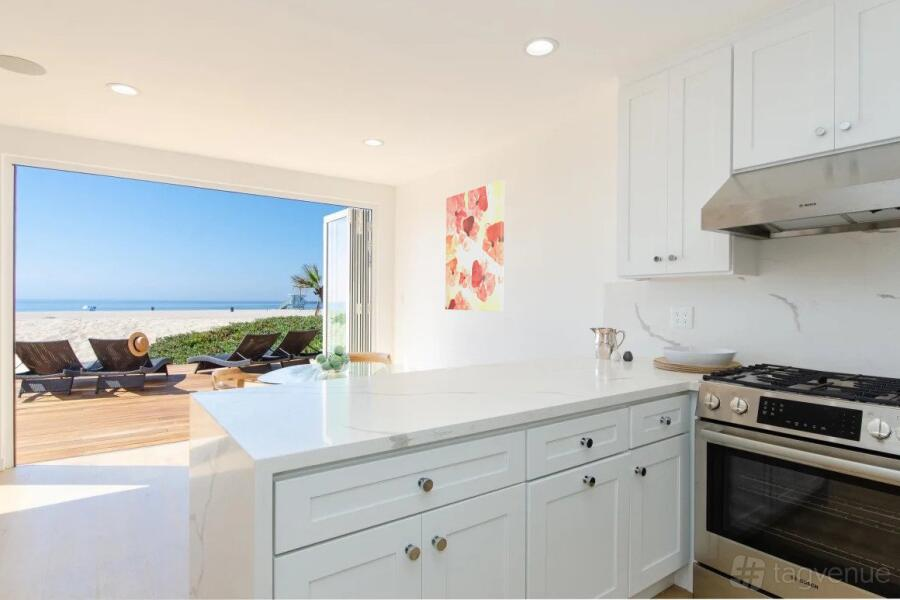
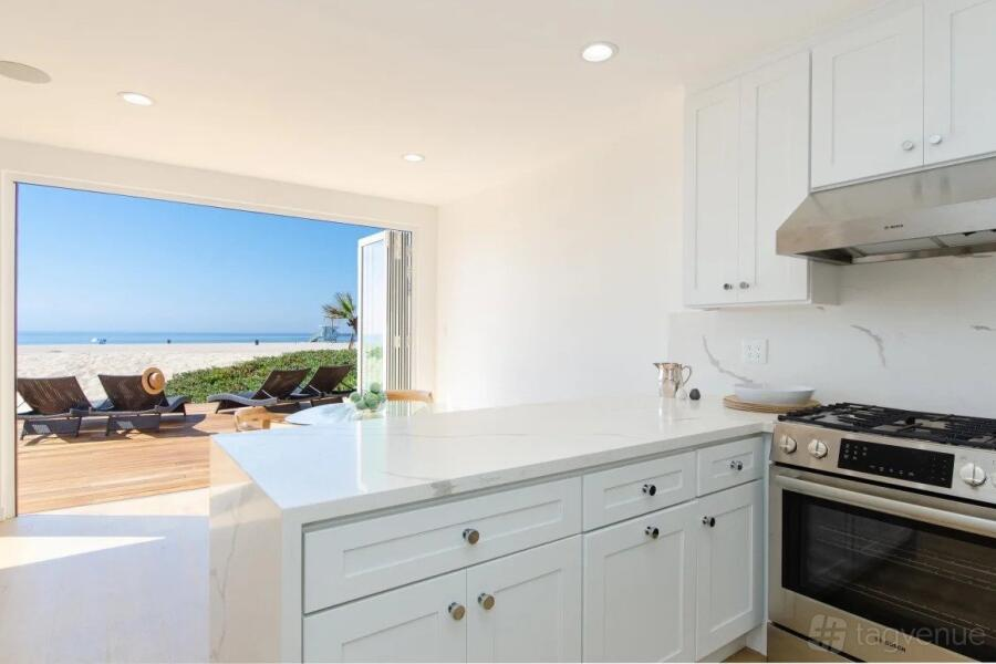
- wall art (472, 250)
